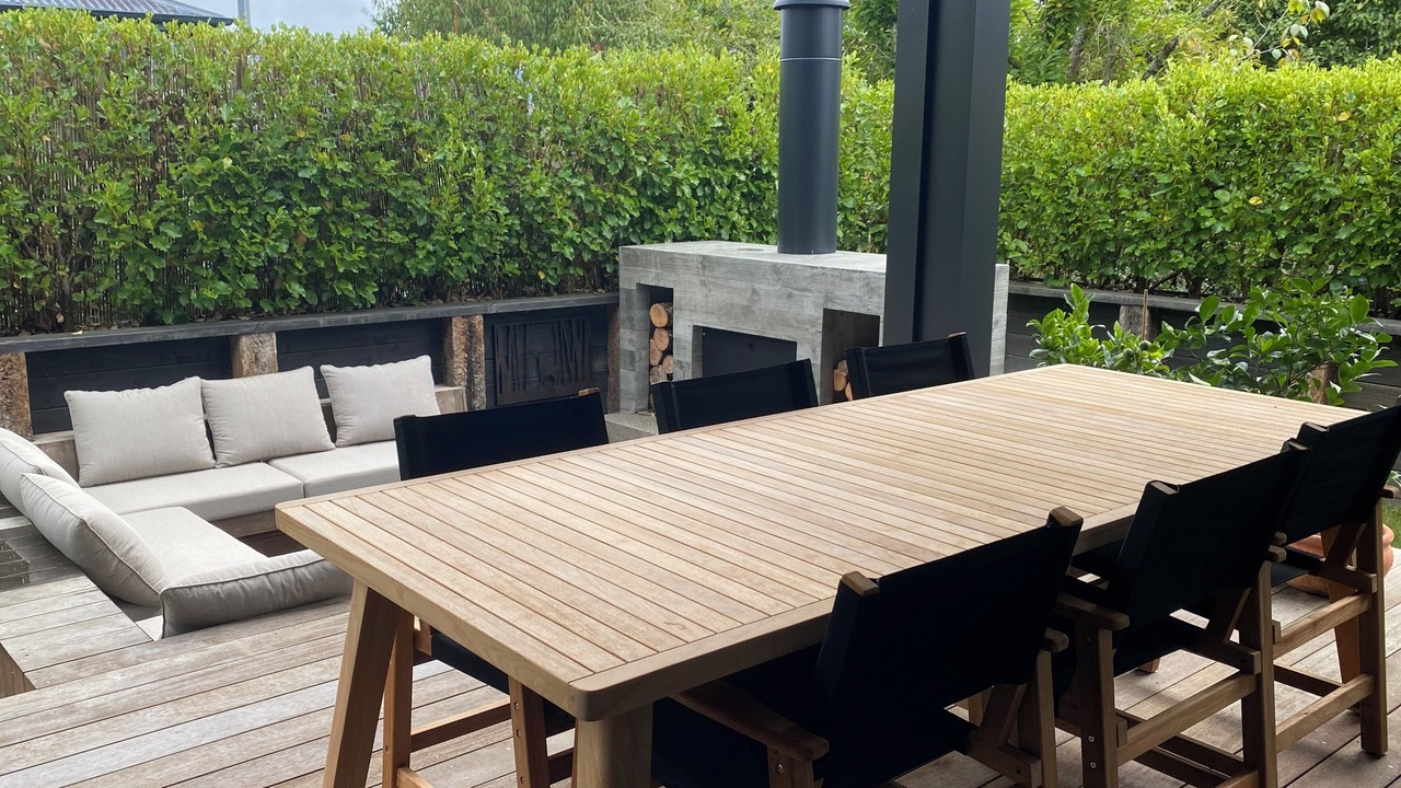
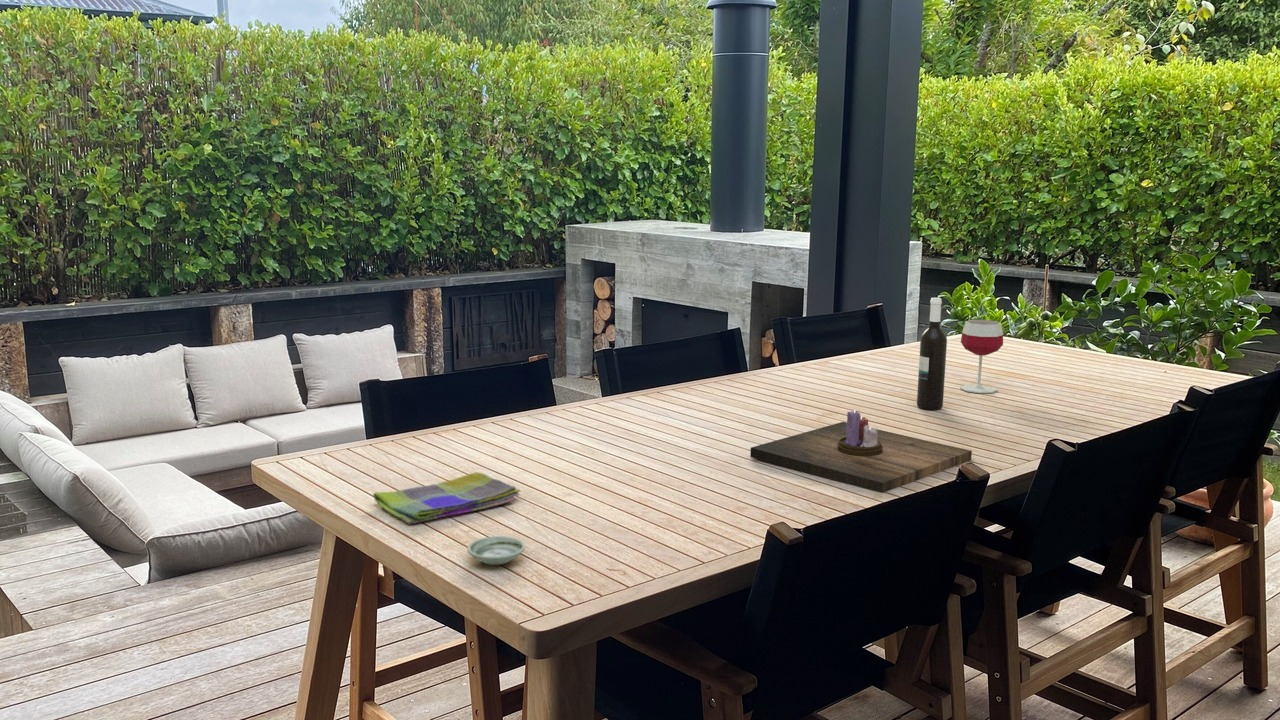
+ candle (861, 433)
+ saucer (496, 552)
+ wineglass (980, 356)
+ dish towel (447, 495)
+ wine bottle (932, 353)
